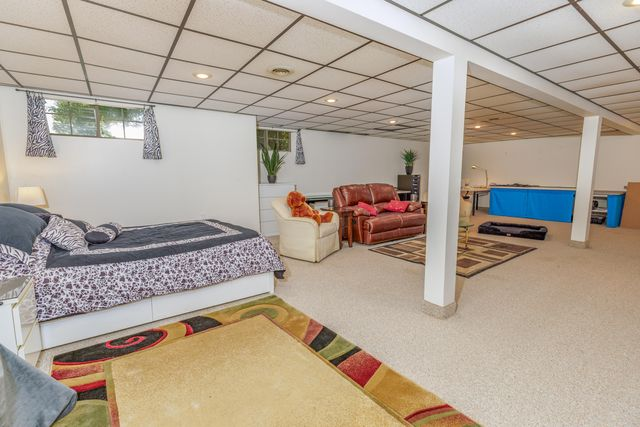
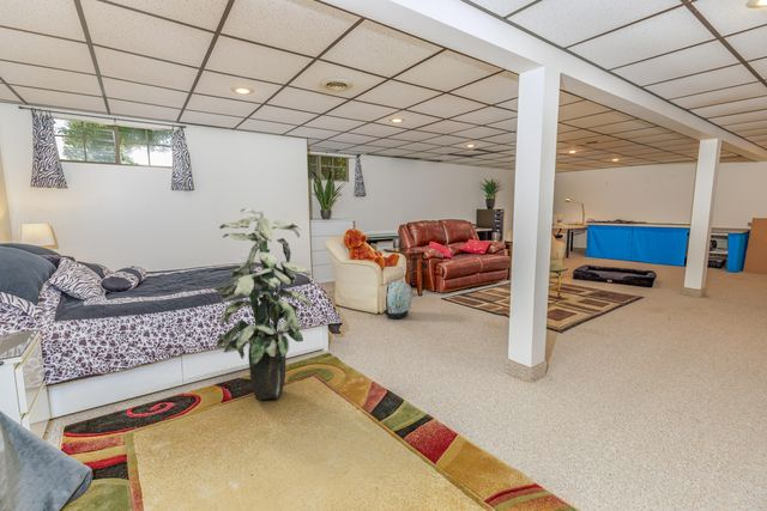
+ indoor plant (261, 303)
+ backpack (398, 298)
